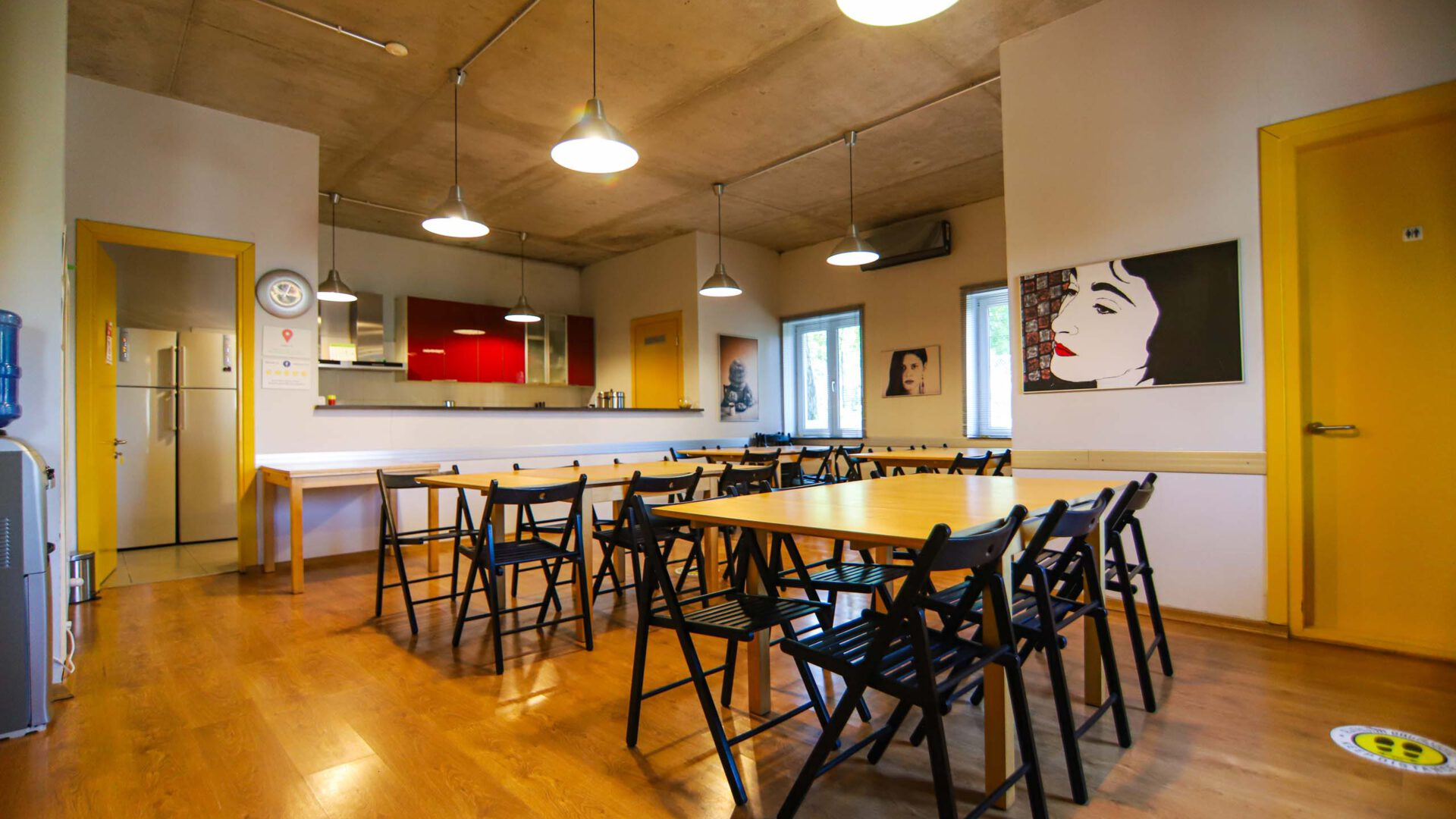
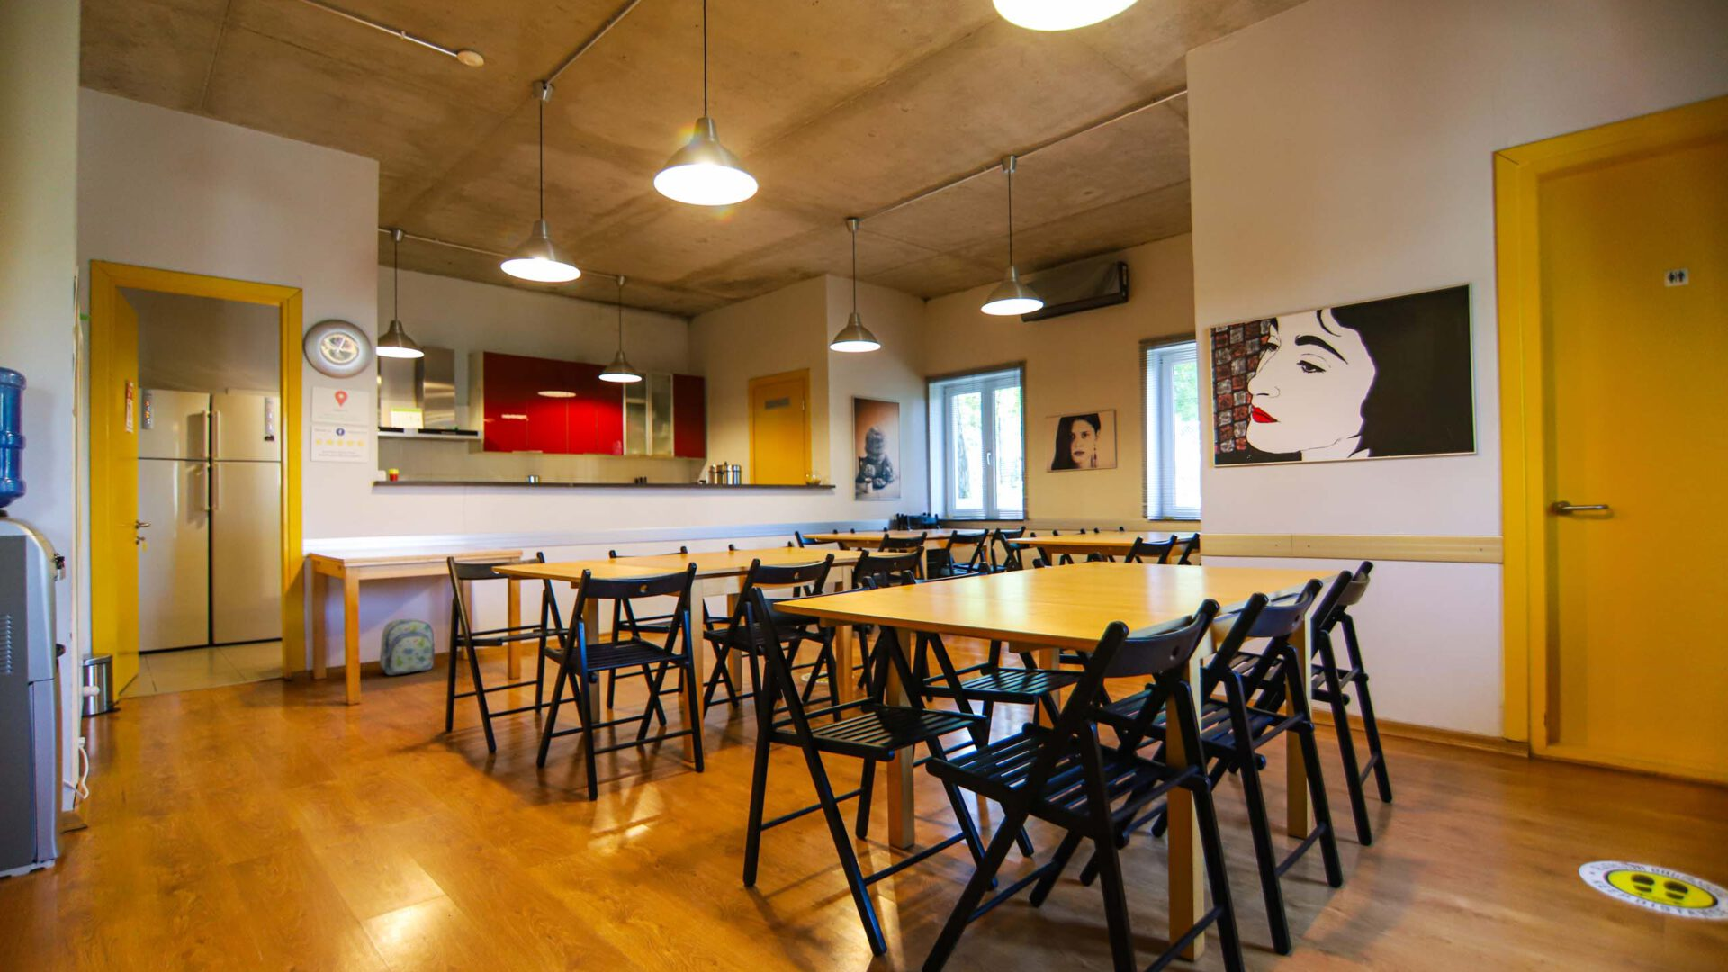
+ backpack (408, 646)
